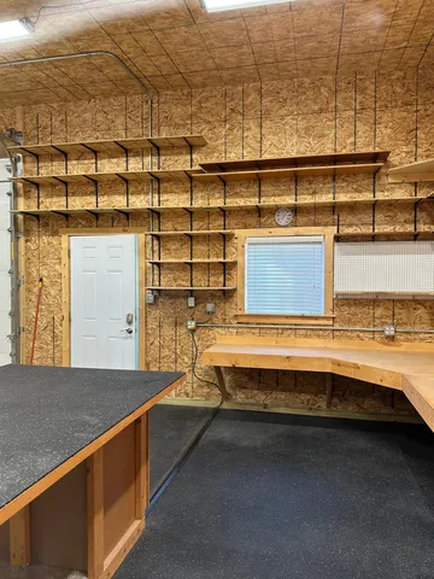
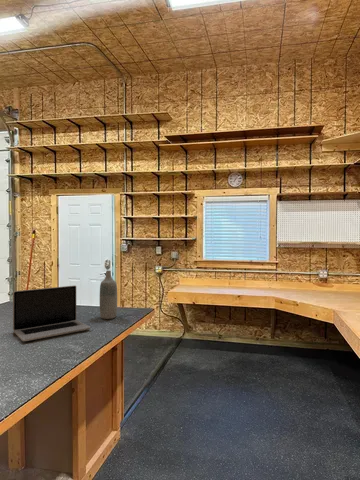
+ bottle (108, 293)
+ laptop (52, 310)
